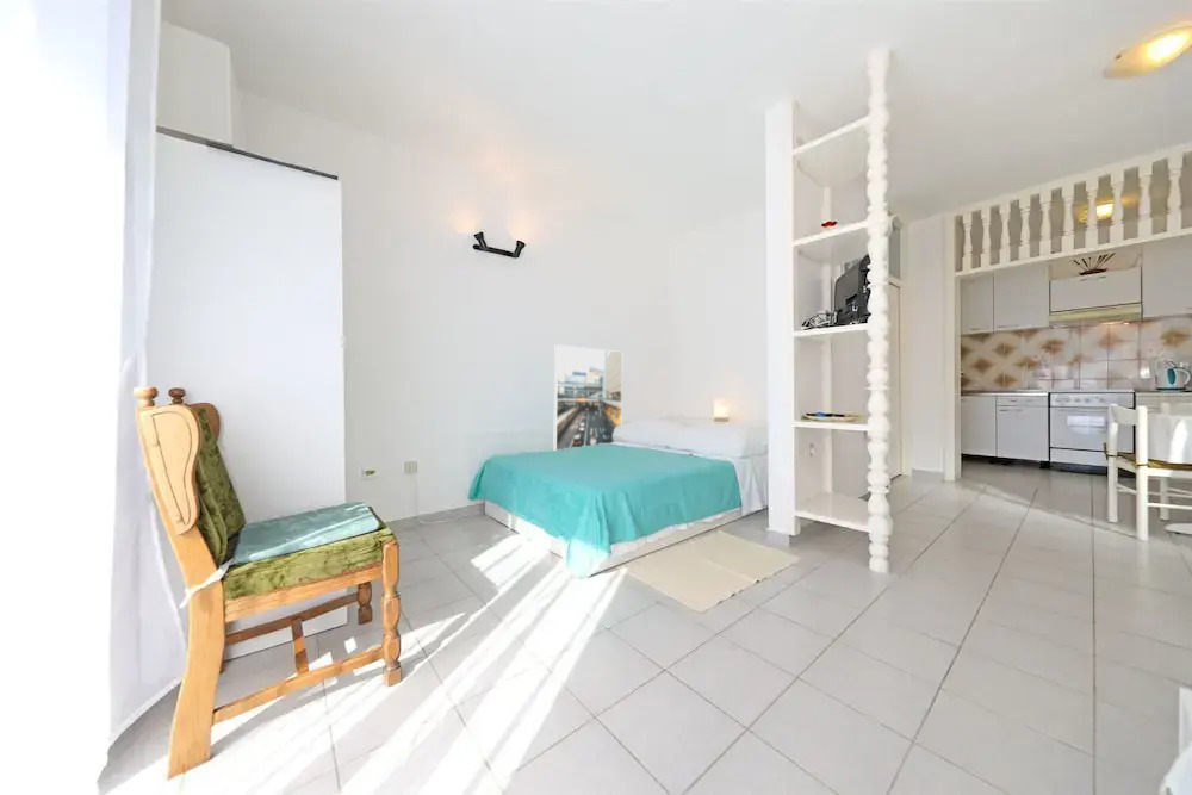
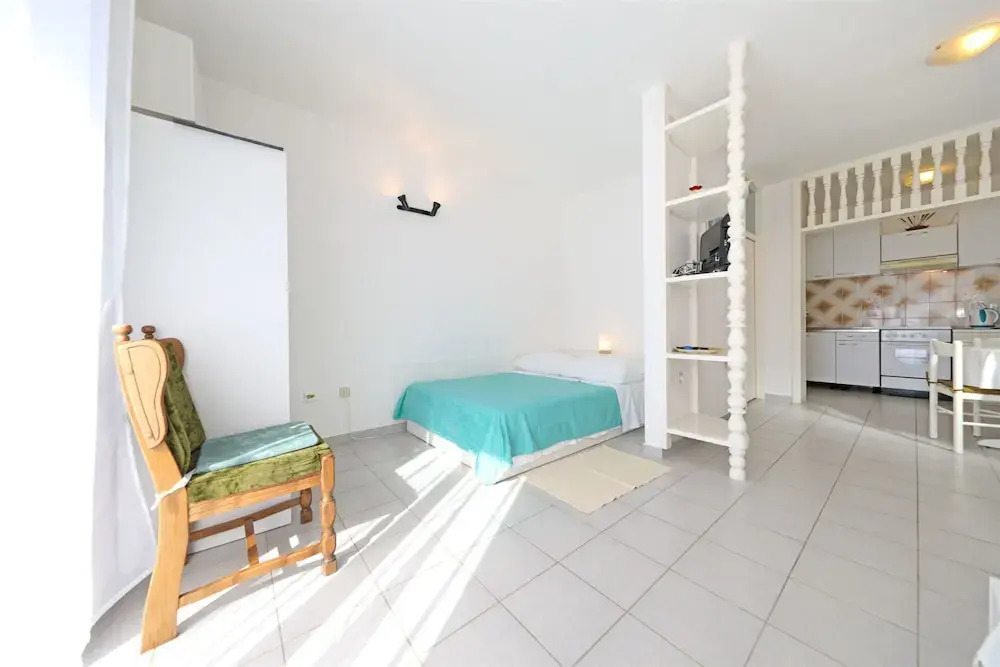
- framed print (589, 403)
